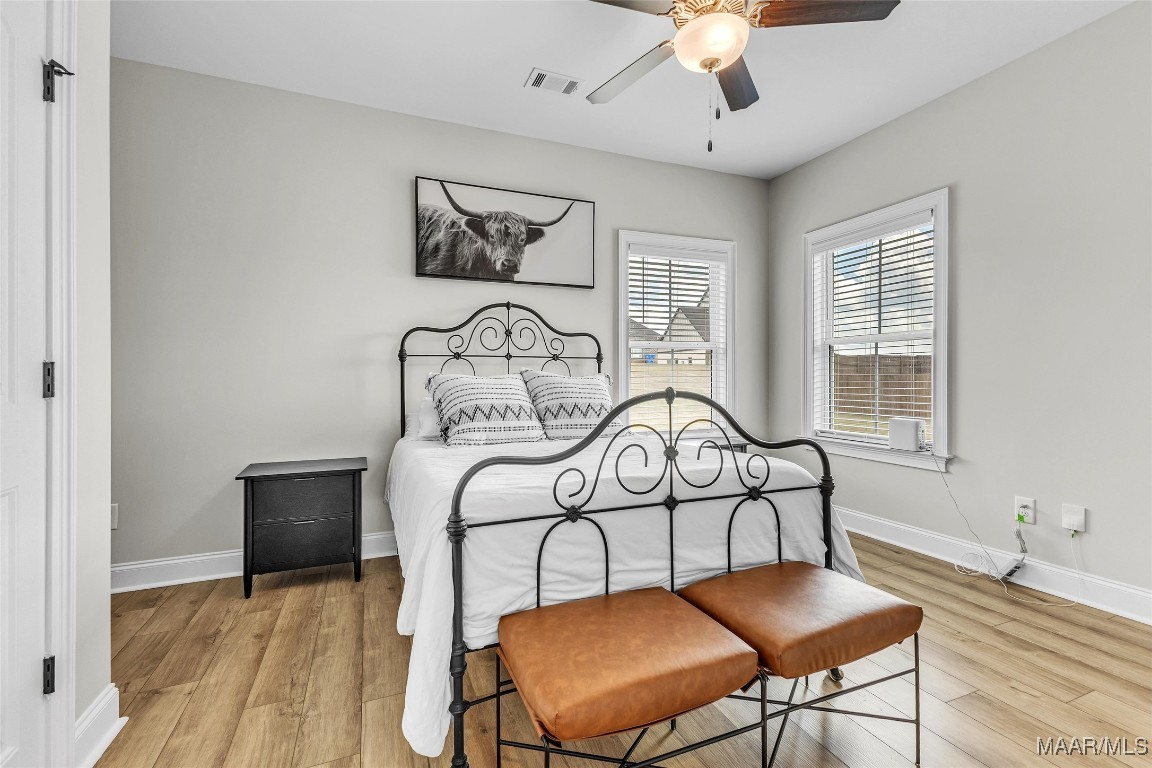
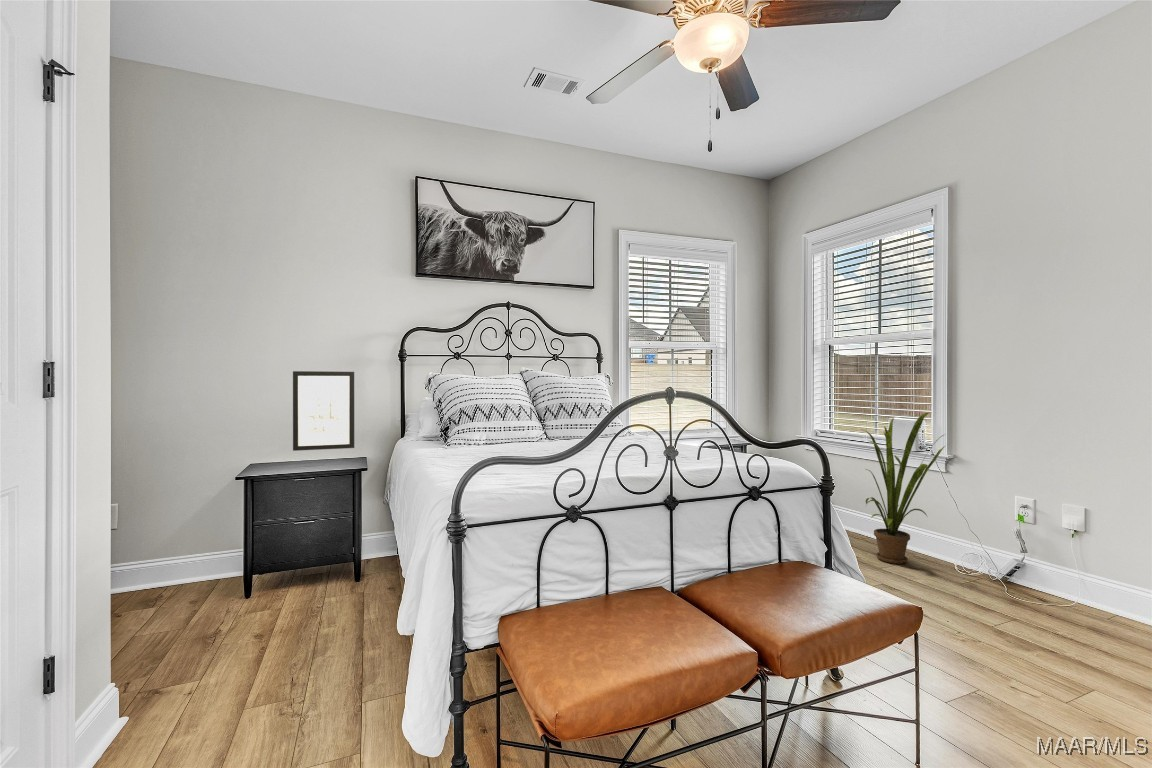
+ wall art (324, 410)
+ house plant (894, 485)
